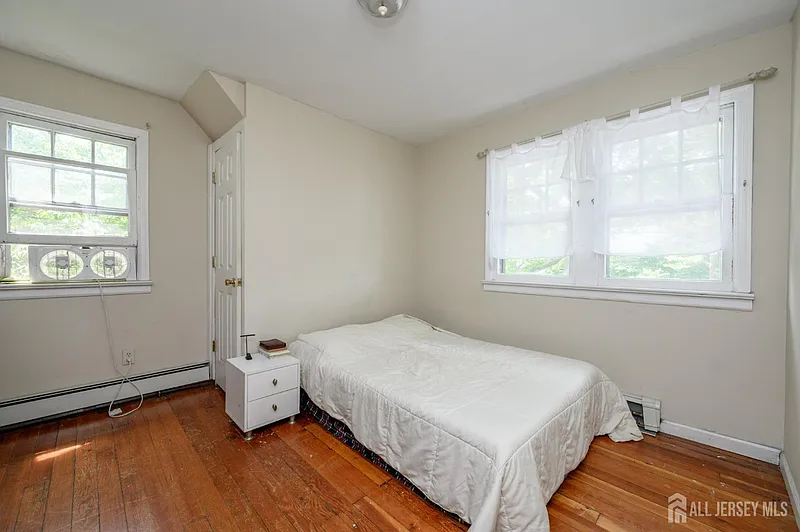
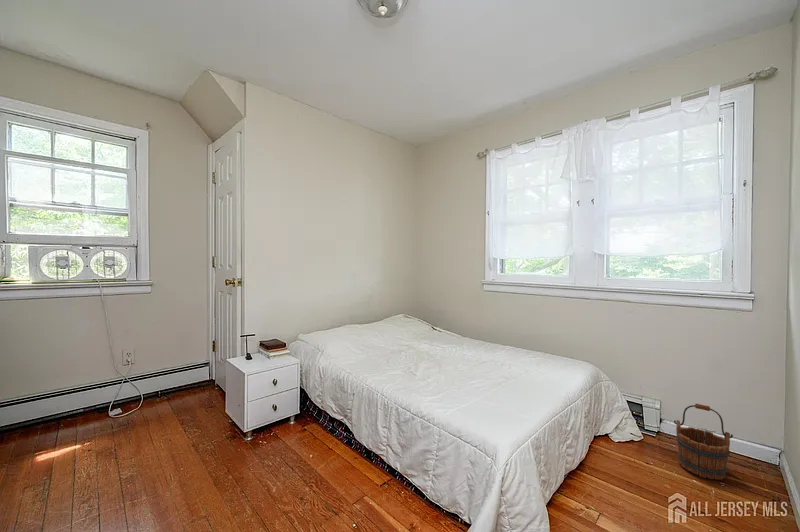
+ wooden bucket (702, 437)
